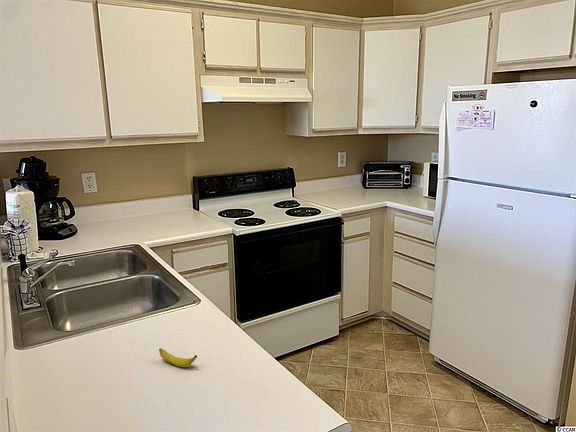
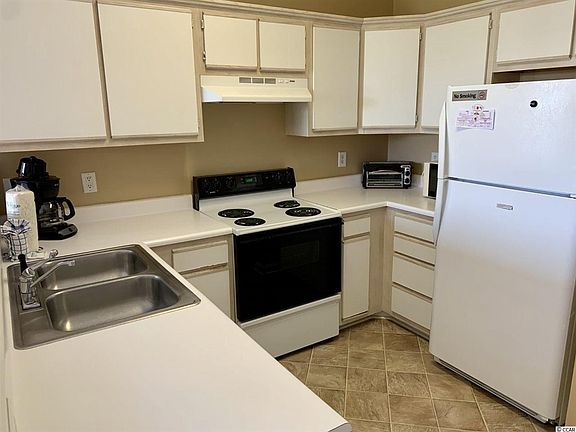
- banana (177, 357)
